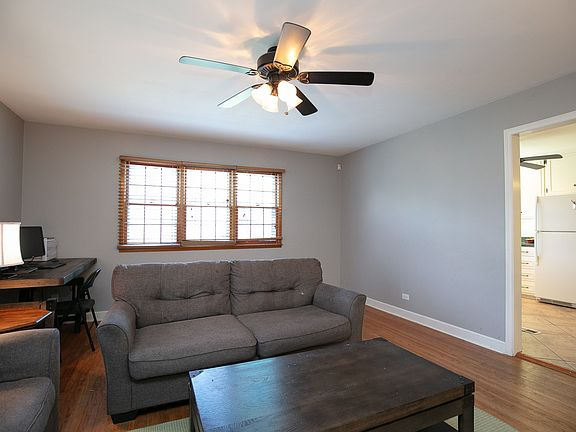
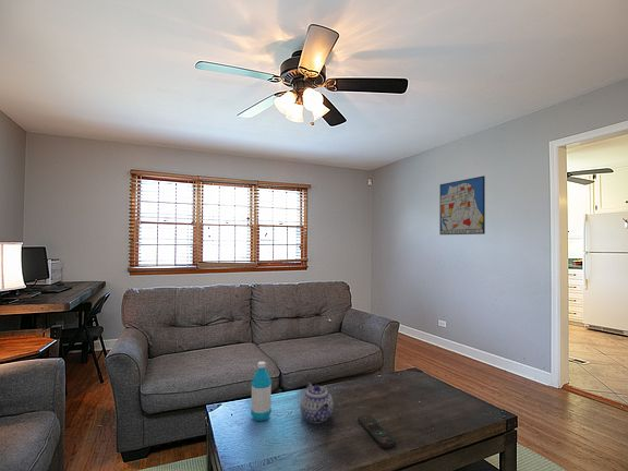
+ remote control (375, 430)
+ teapot (316, 401)
+ water bottle (261, 389)
+ wall art (460, 207)
